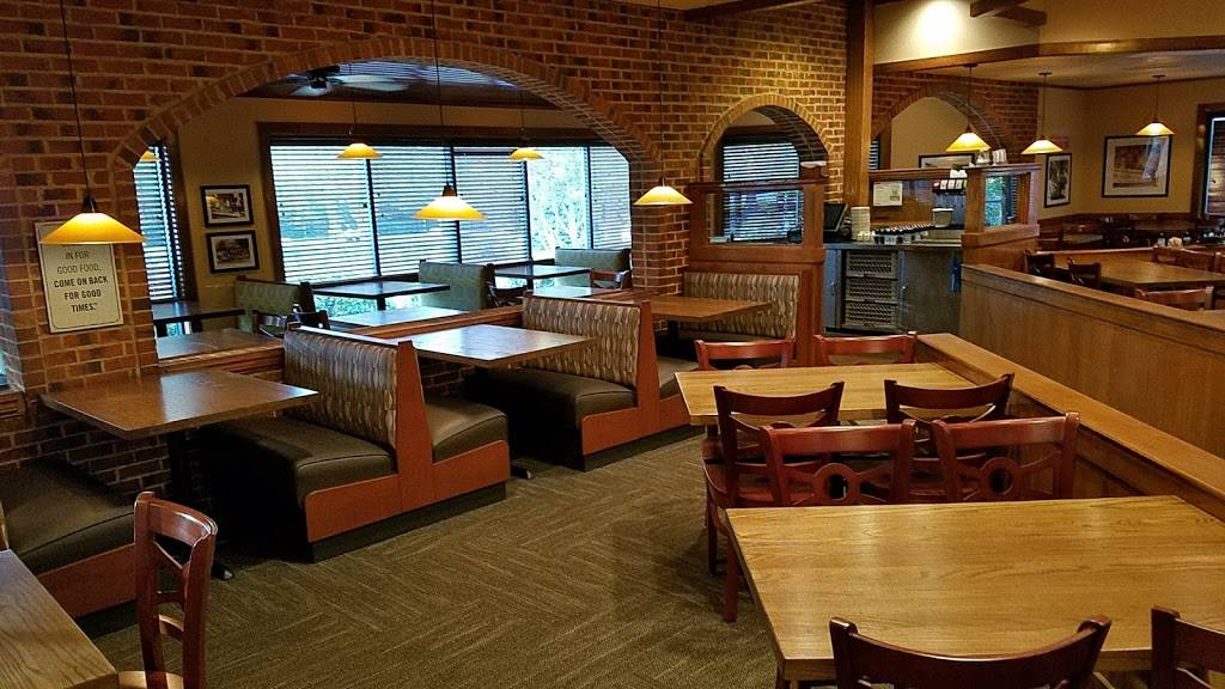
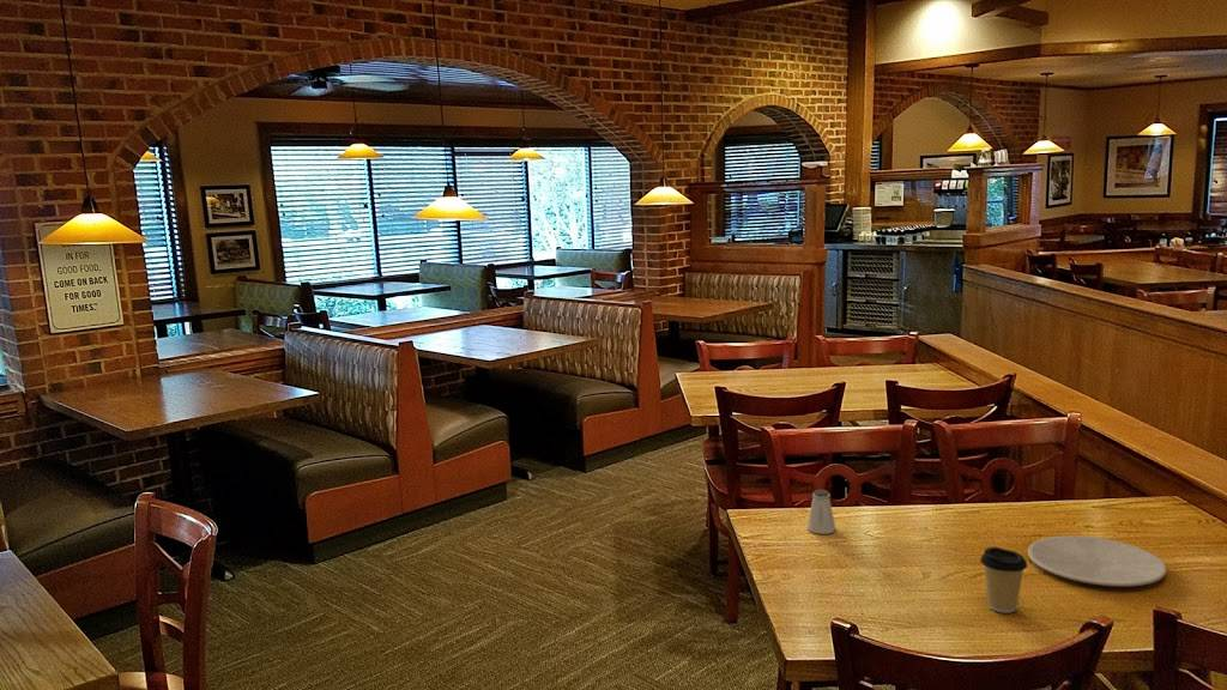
+ saltshaker (821, 509)
+ coffee cup (1003, 580)
+ plate (1094, 561)
